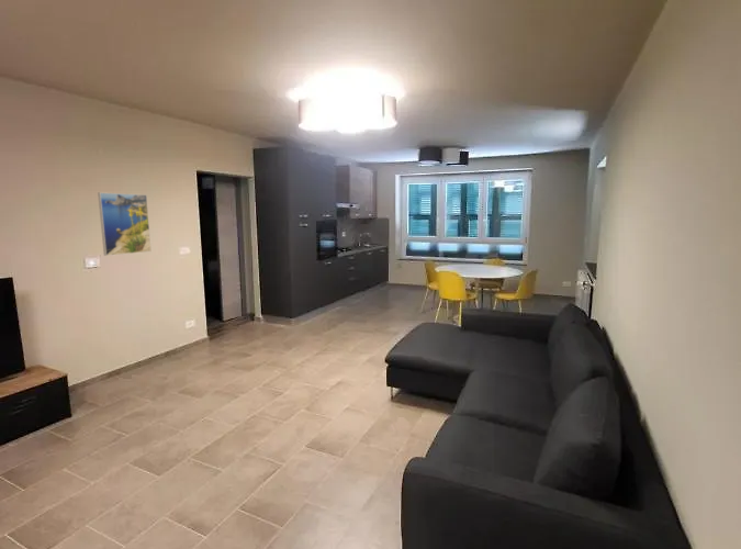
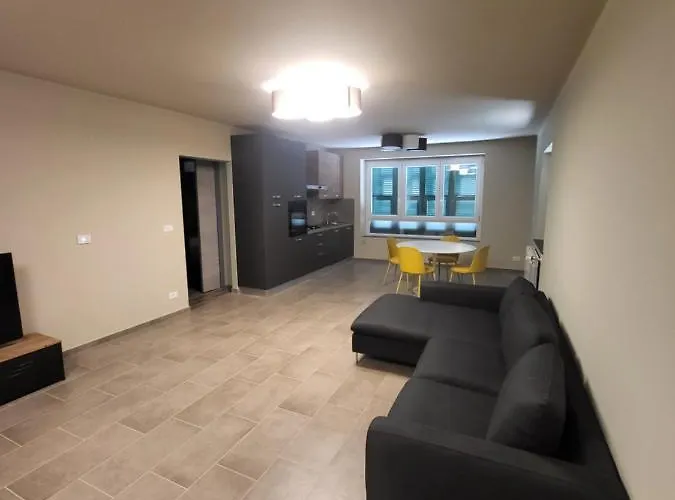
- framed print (125, 223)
